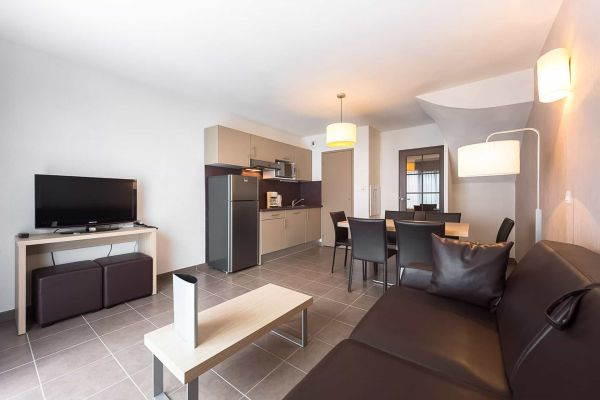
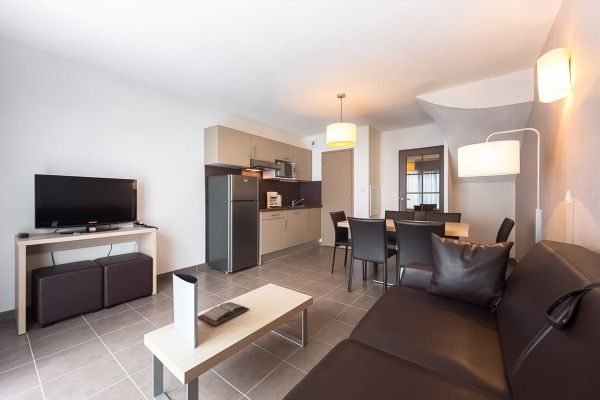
+ book (224, 310)
